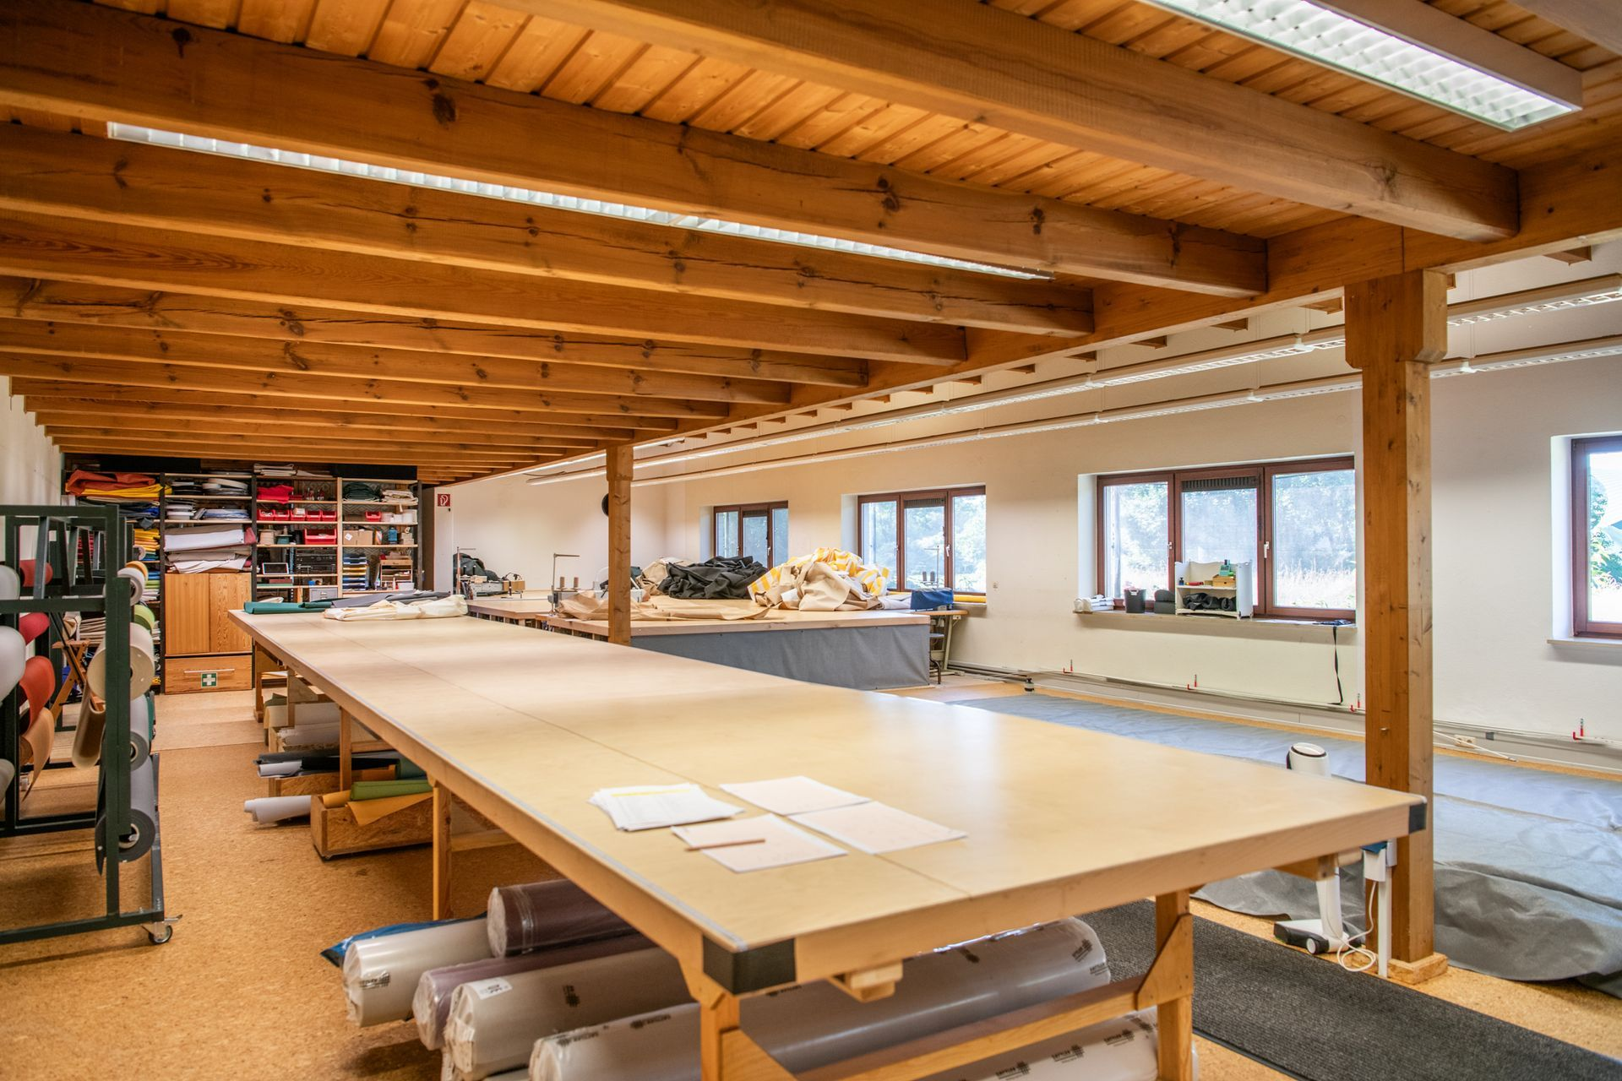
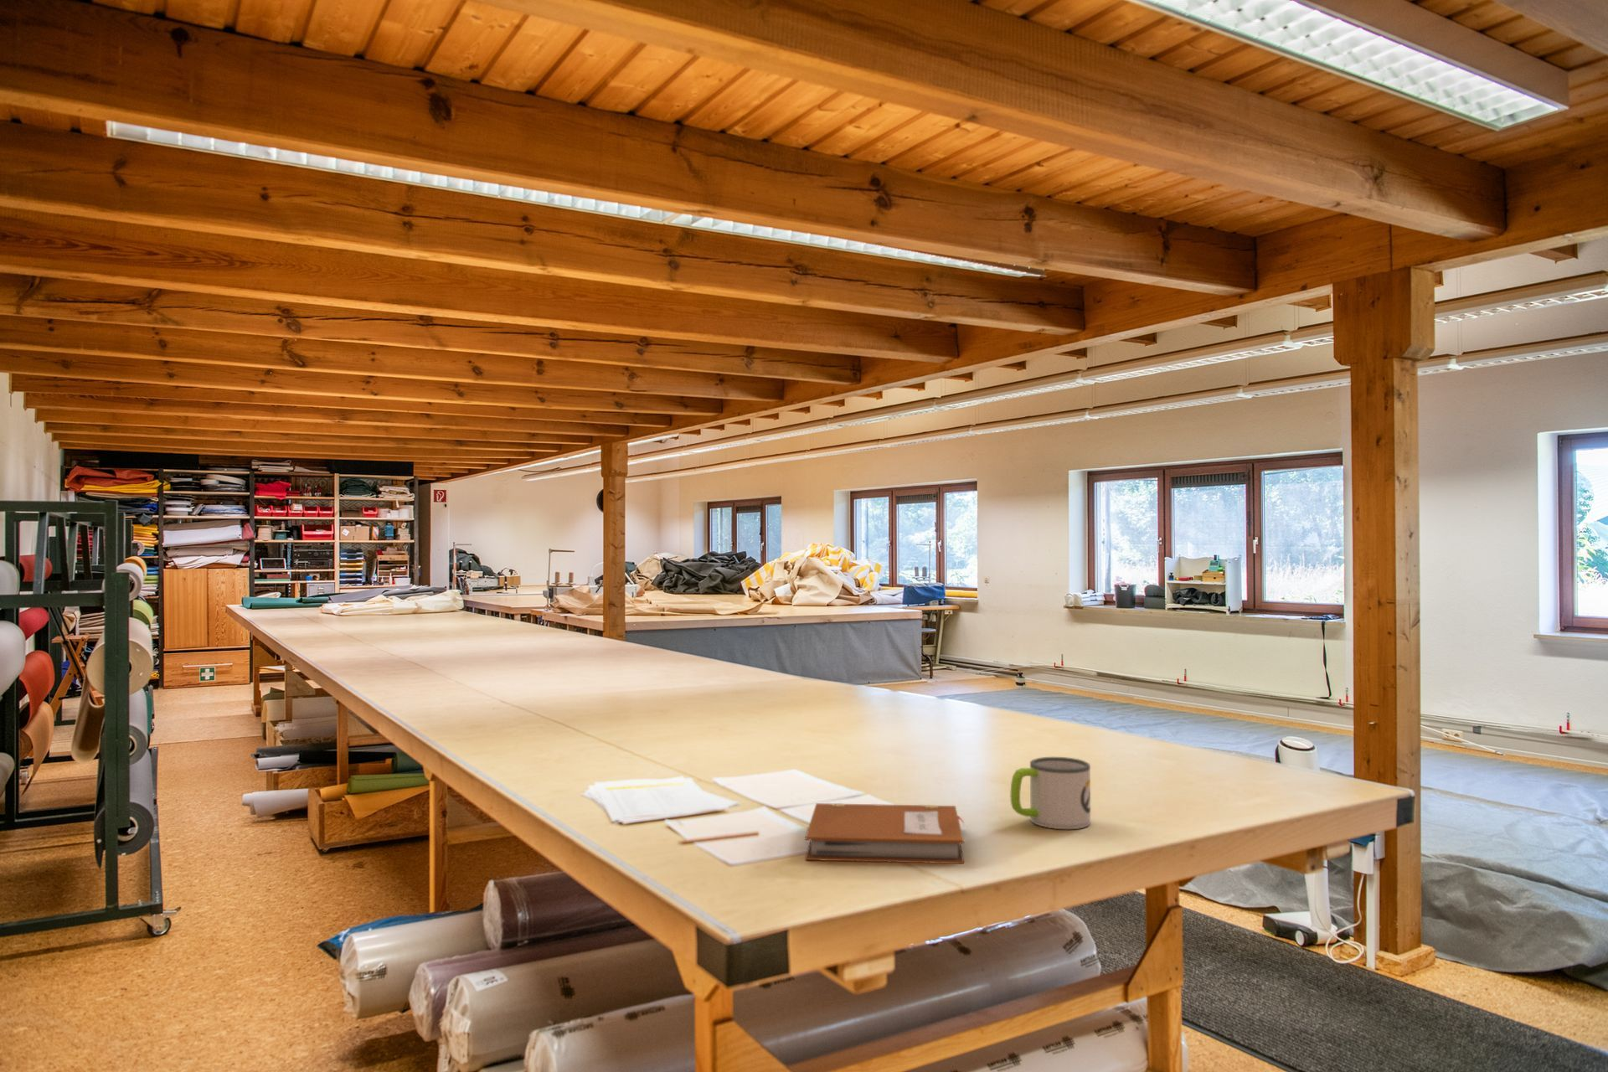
+ mug (1049, 792)
+ notebook (889, 829)
